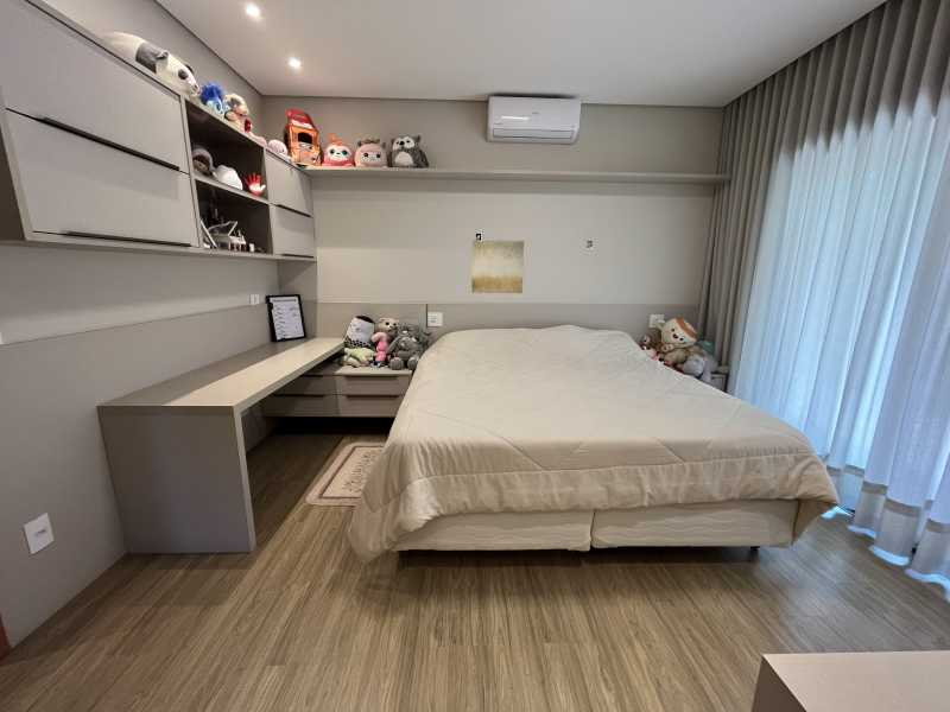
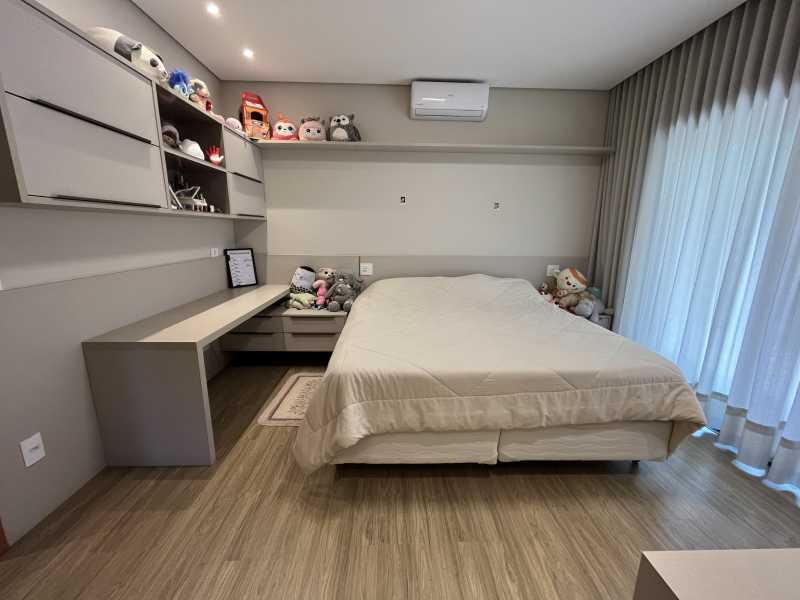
- wall art (496, 267)
